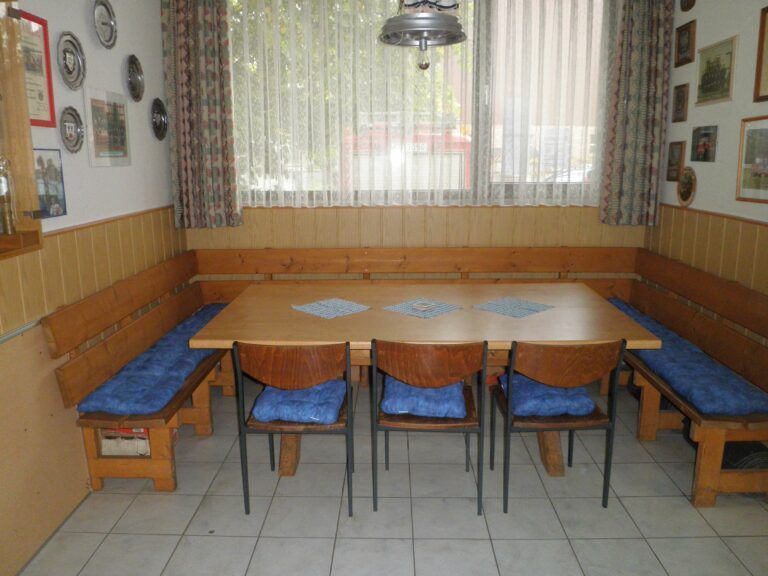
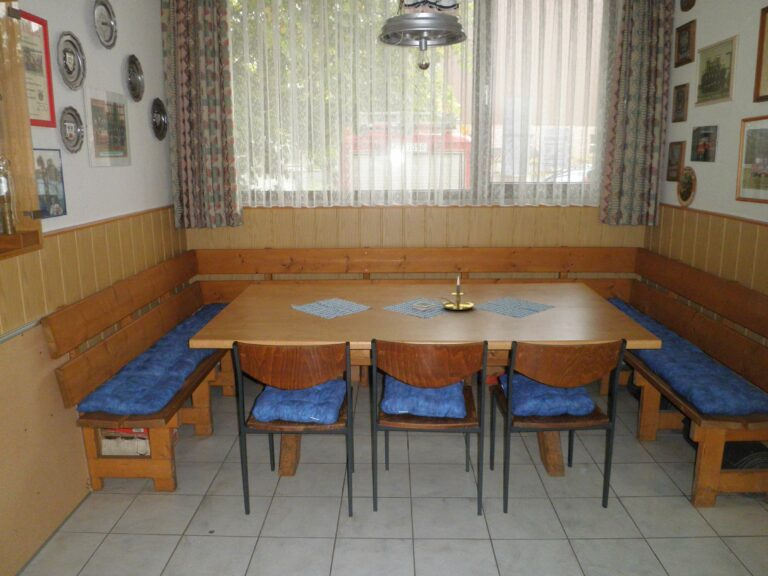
+ candle holder (455, 292)
